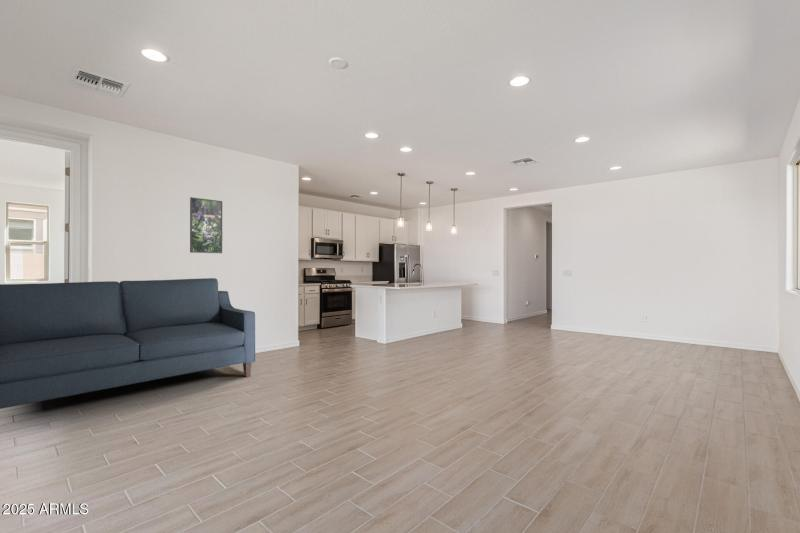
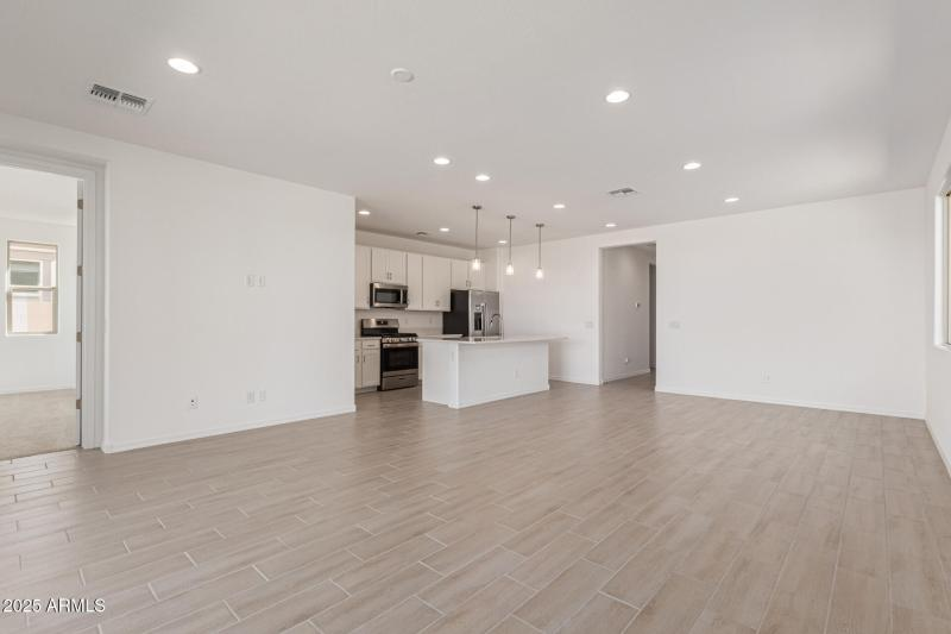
- sofa (126, 334)
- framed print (206, 226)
